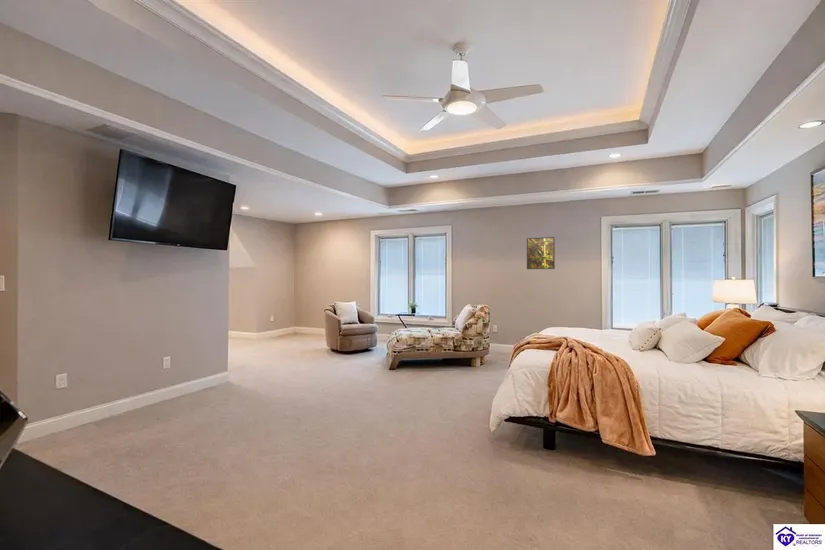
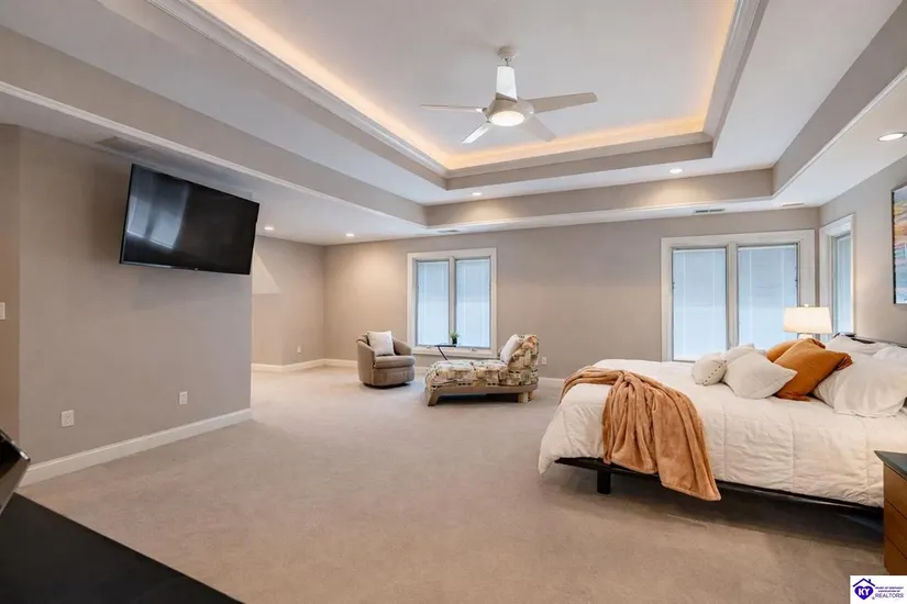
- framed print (540, 253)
